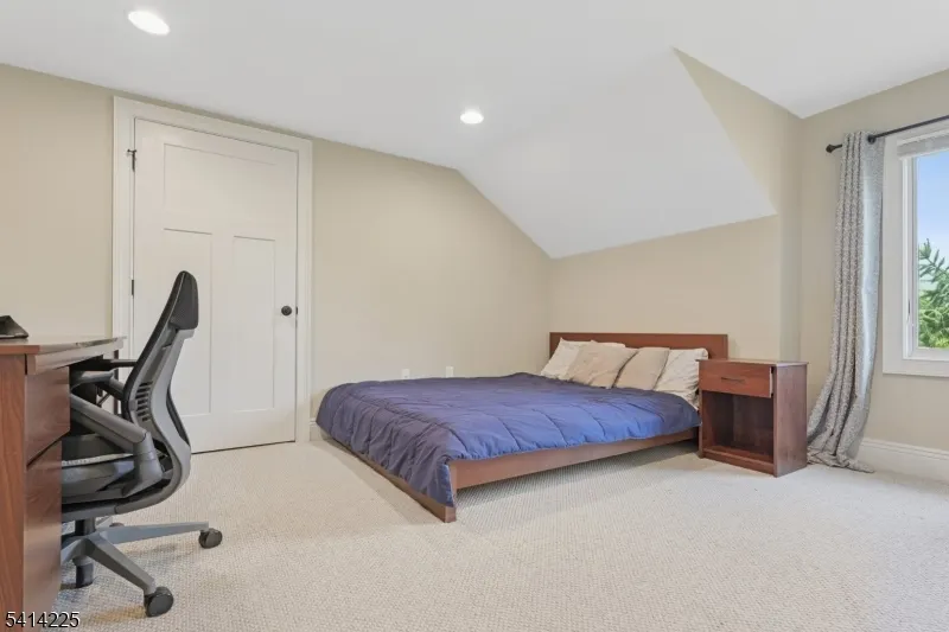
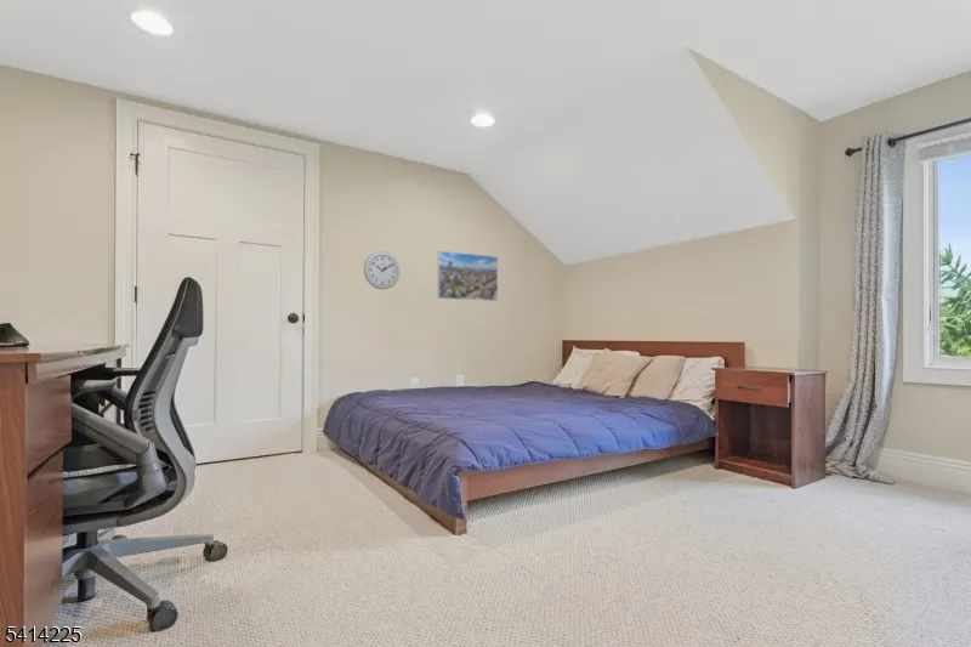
+ wall clock (382, 269)
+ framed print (469, 277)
